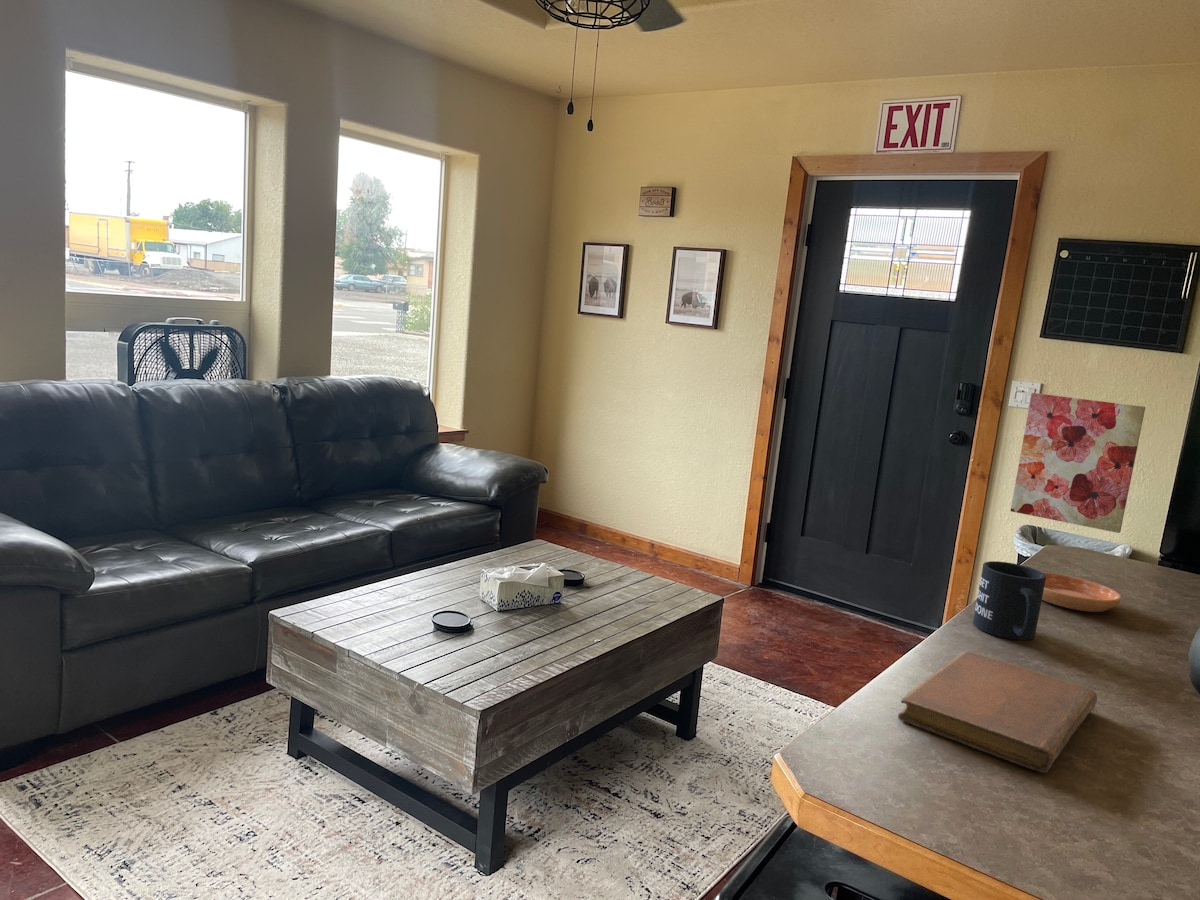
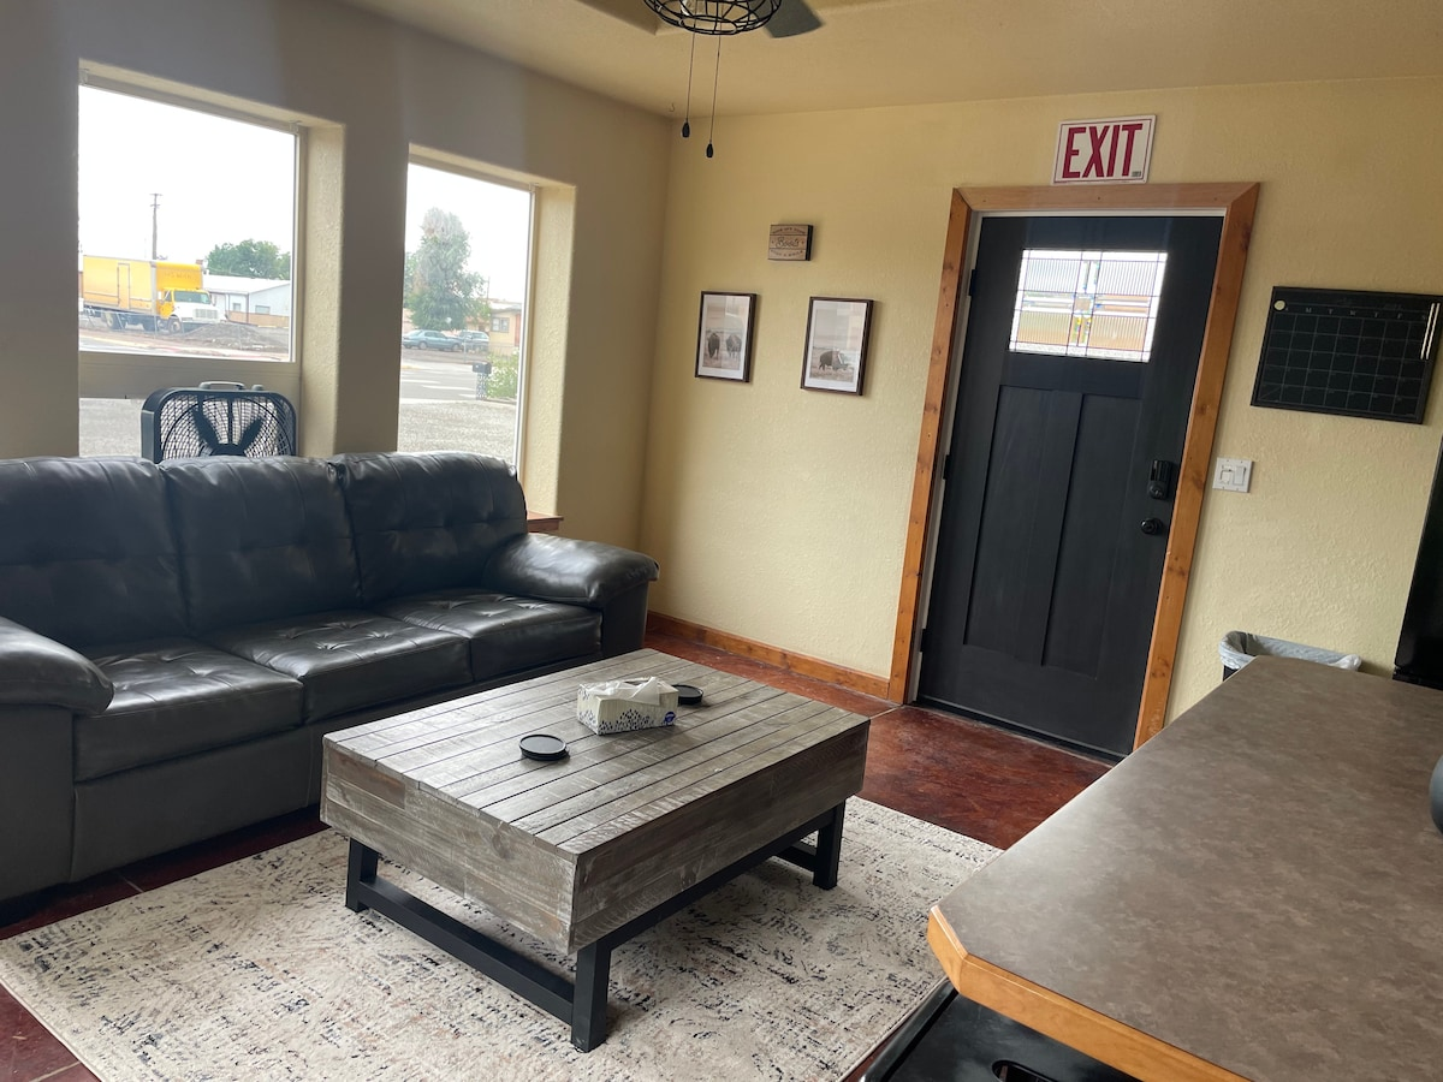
- notebook (1001, 704)
- saucer (1070, 592)
- wall art (1075, 461)
- mug (1014, 604)
